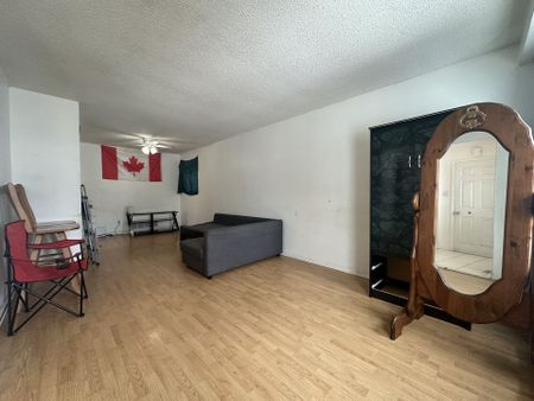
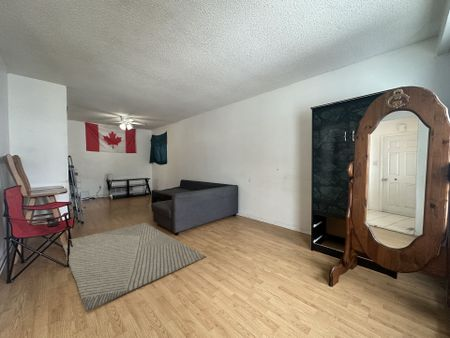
+ rug (128, 248)
